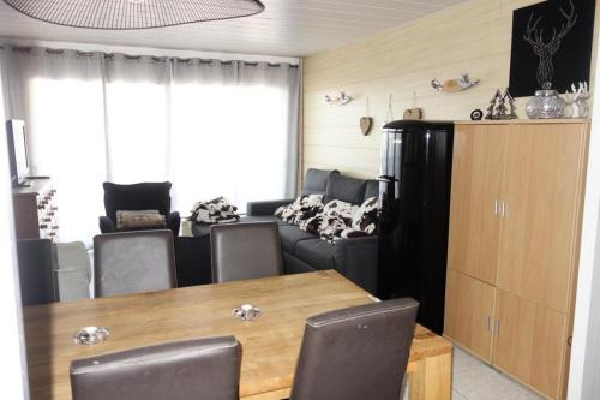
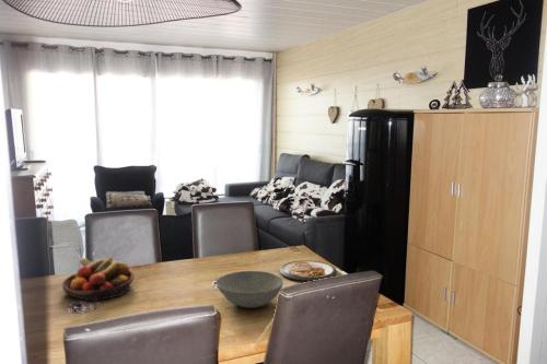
+ bowl (249, 291)
+ dish (307, 269)
+ fruit bowl (97, 275)
